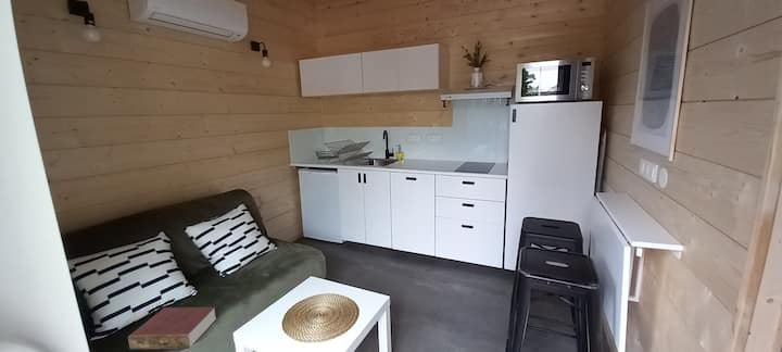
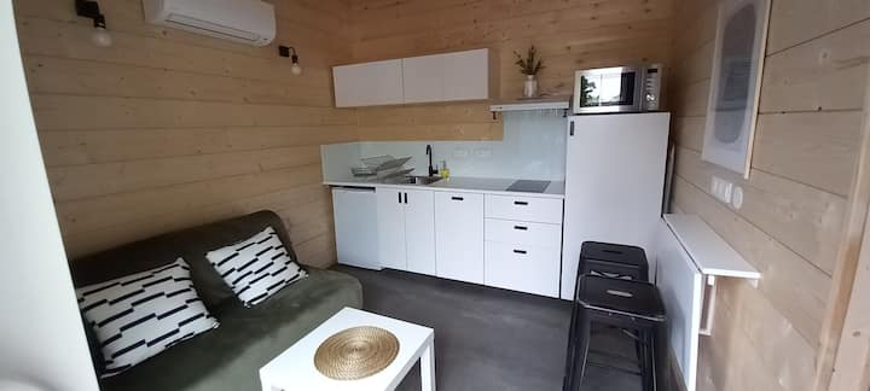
- book (175, 326)
